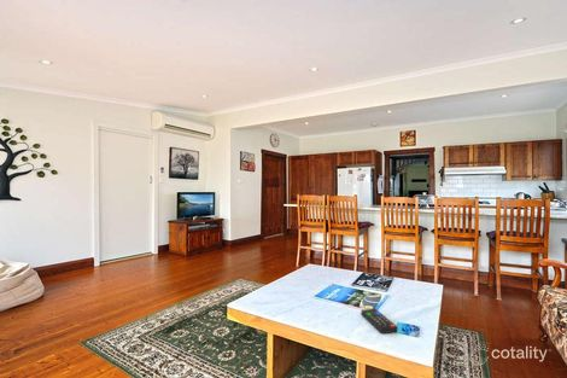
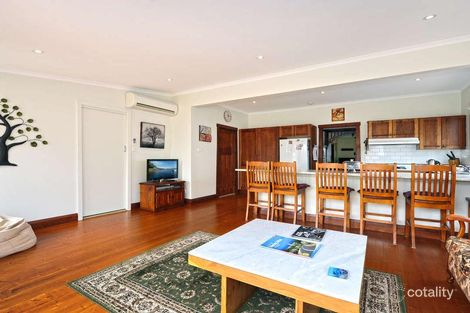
- remote control (378, 319)
